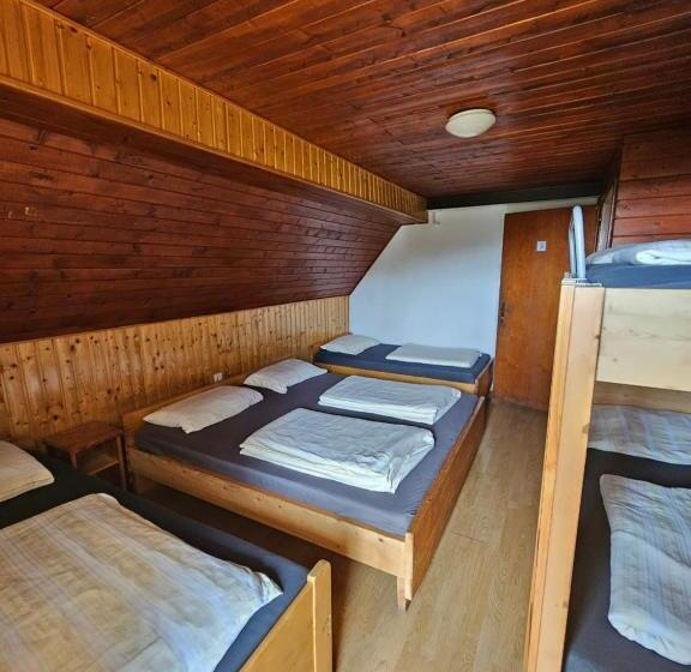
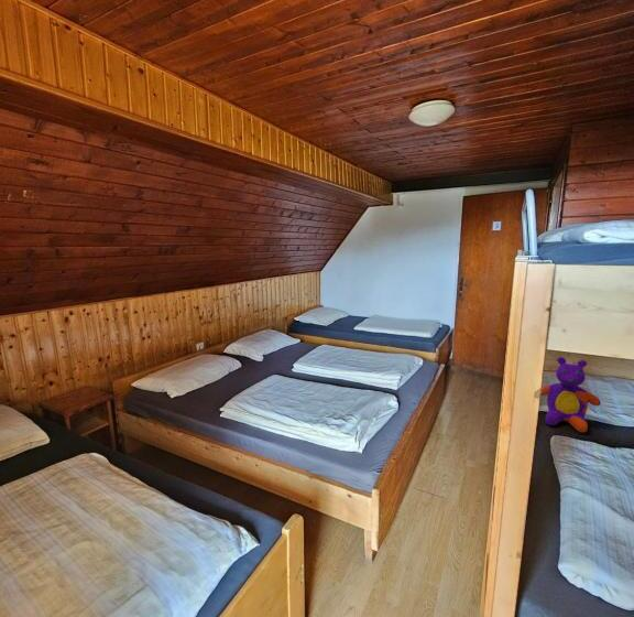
+ stuffed bear (568, 391)
